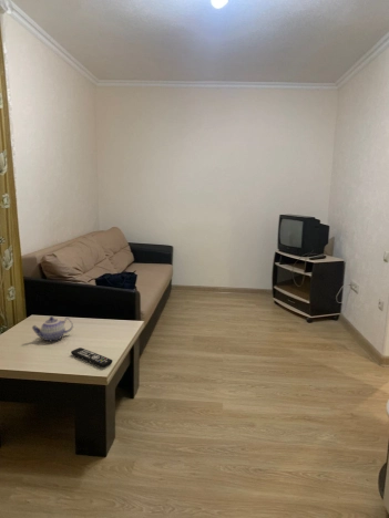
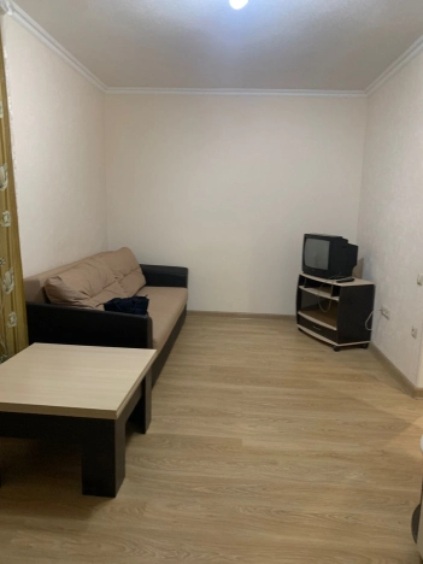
- remote control (91, 356)
- teapot (52, 327)
